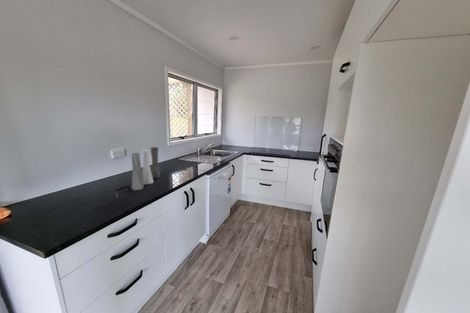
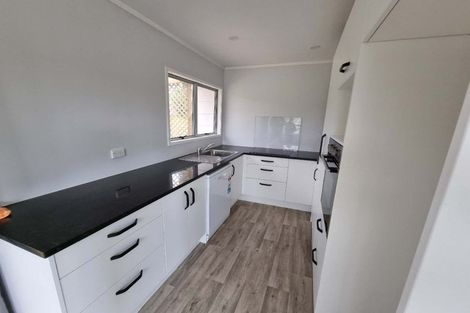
- vase (146, 166)
